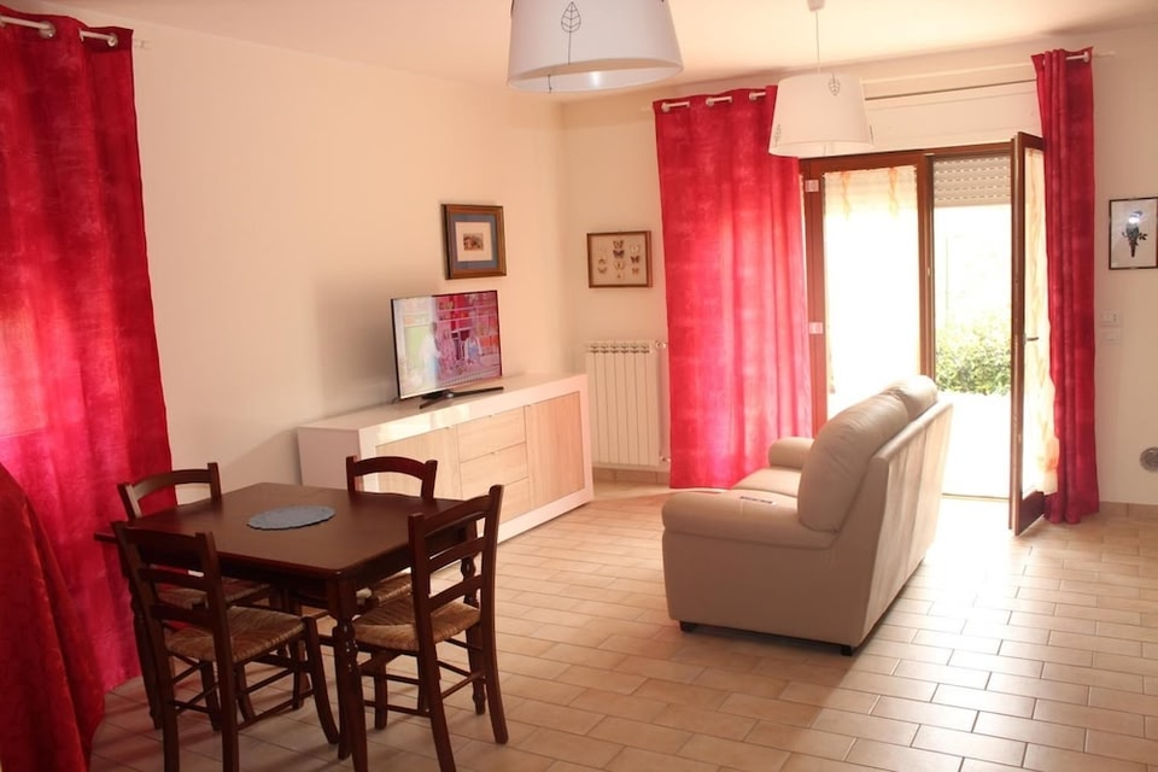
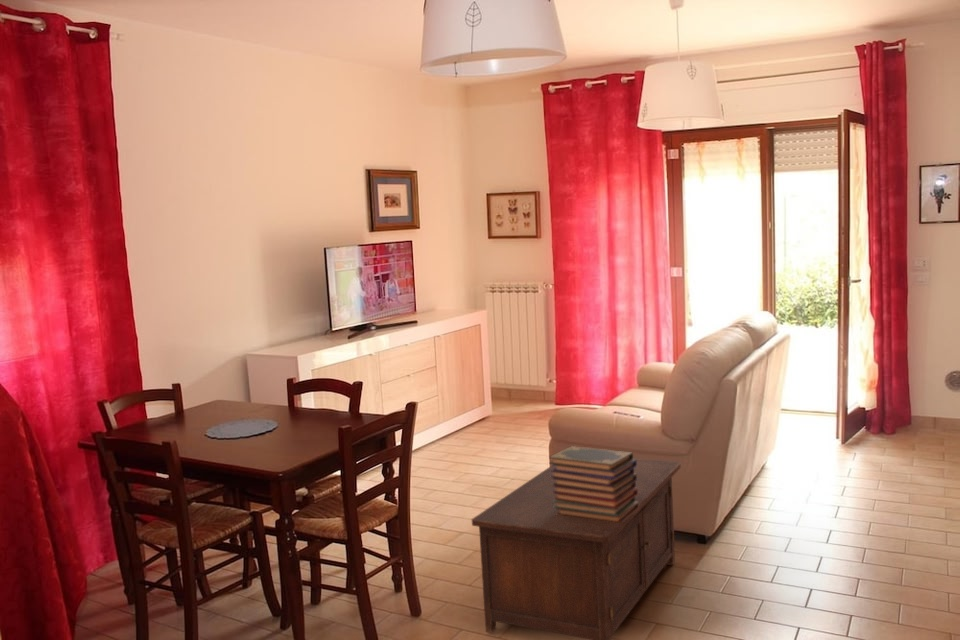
+ cabinet (587, 541)
+ book stack (593, 482)
